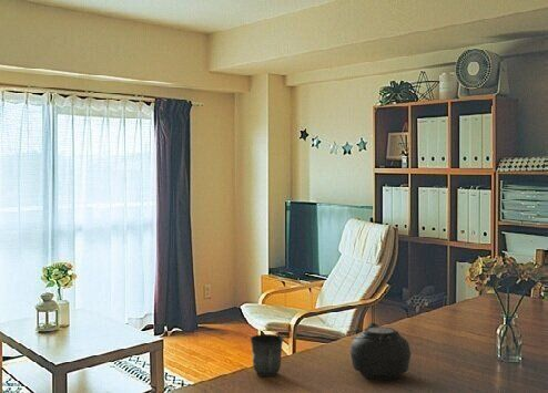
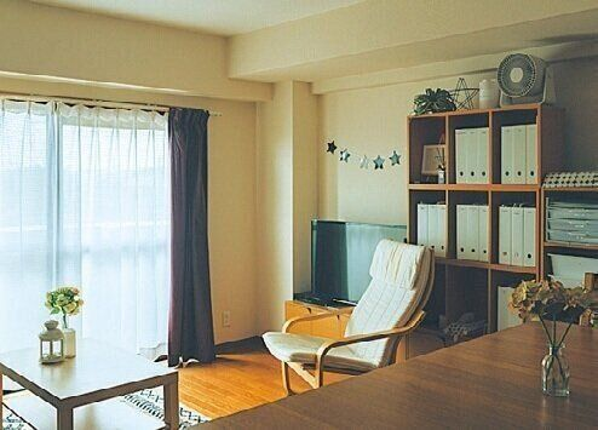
- mug (267, 356)
- teapot (378, 350)
